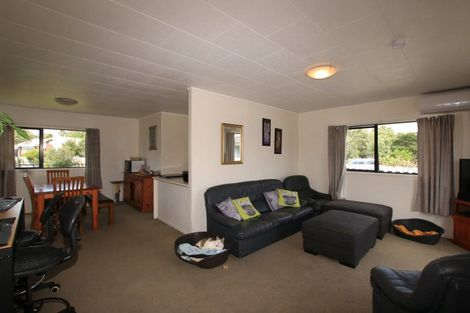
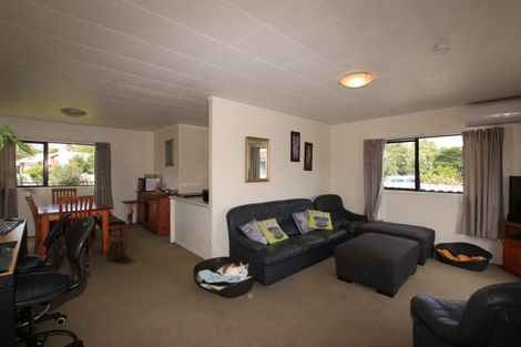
+ backpack (115, 247)
